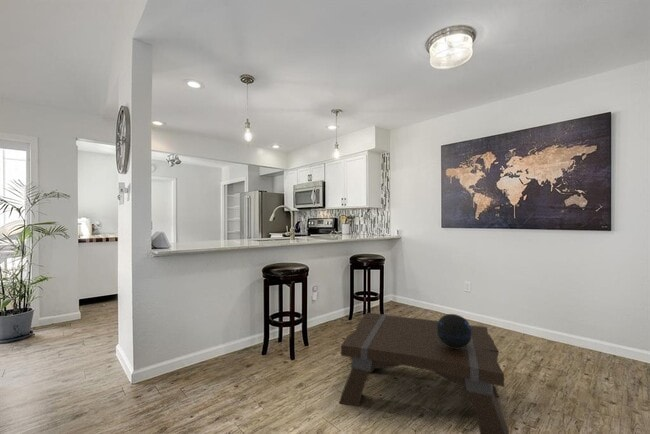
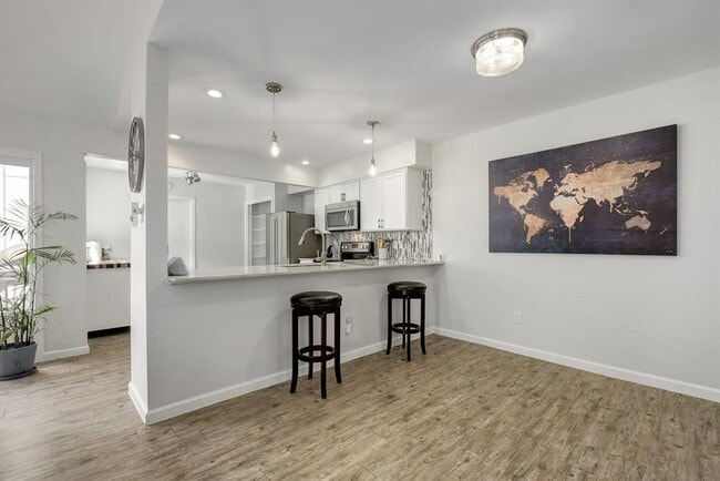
- decorative globe (453, 330)
- coffee table (419, 364)
